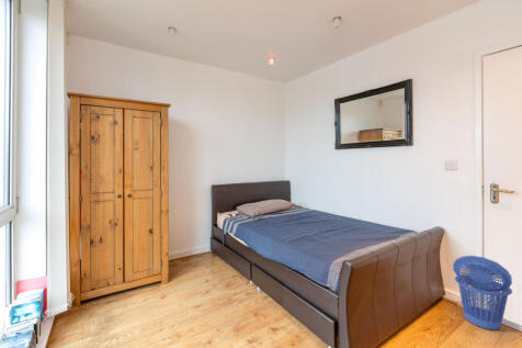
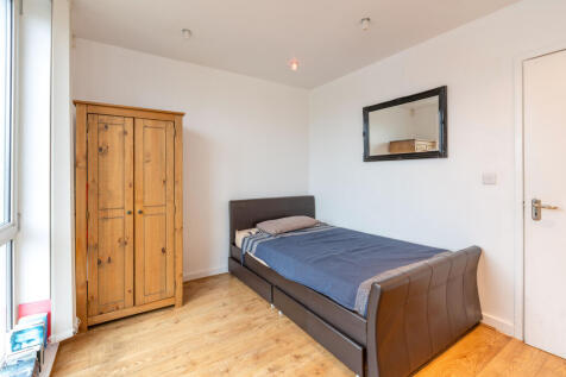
- laundry basket (483, 287)
